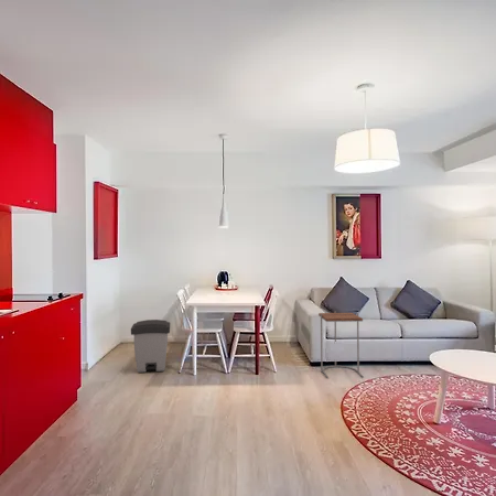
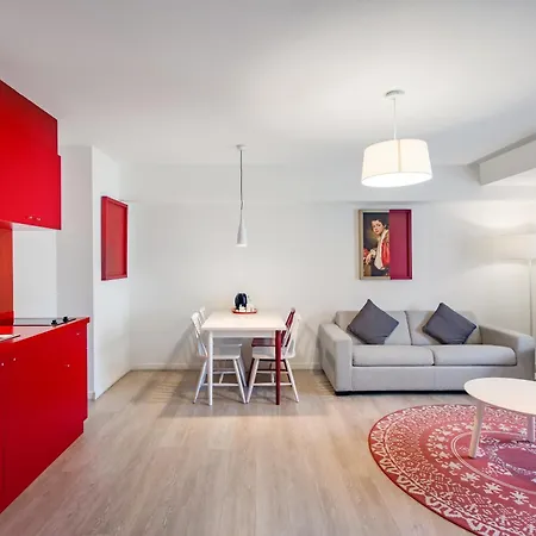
- side table (335, 341)
- trash can (151, 345)
